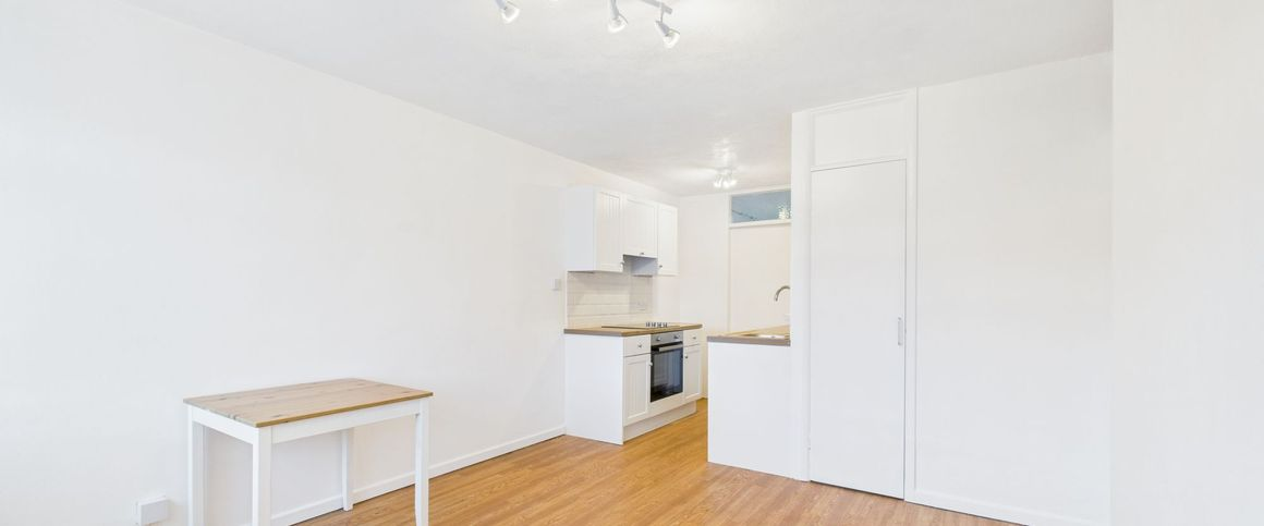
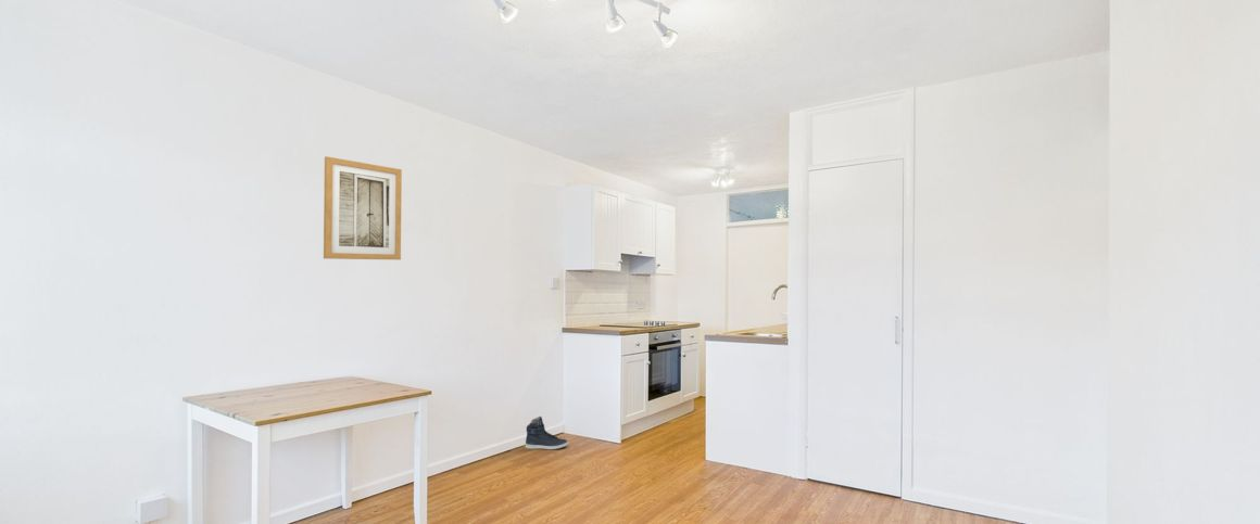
+ wall art (364, 210)
+ sneaker (546, 432)
